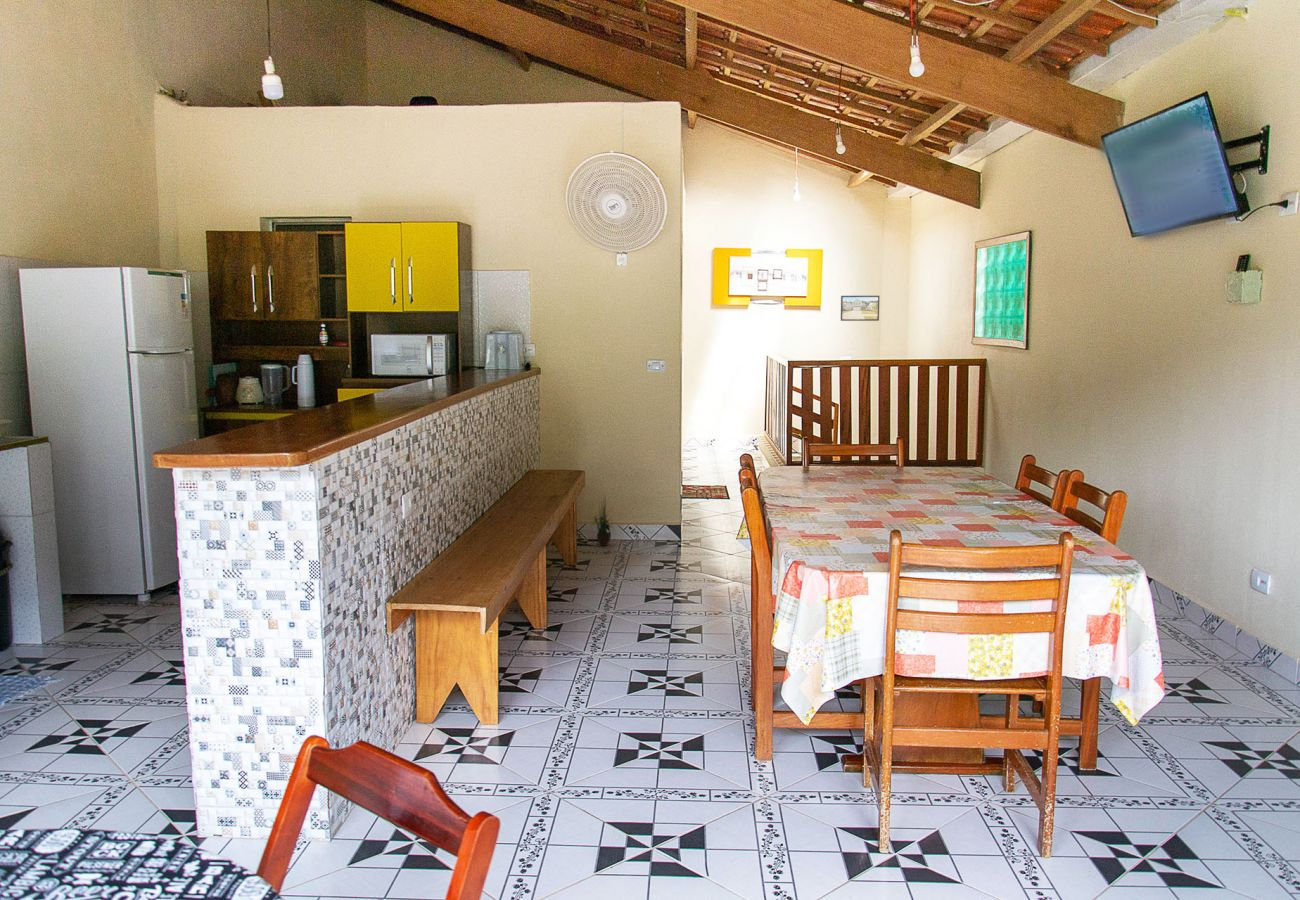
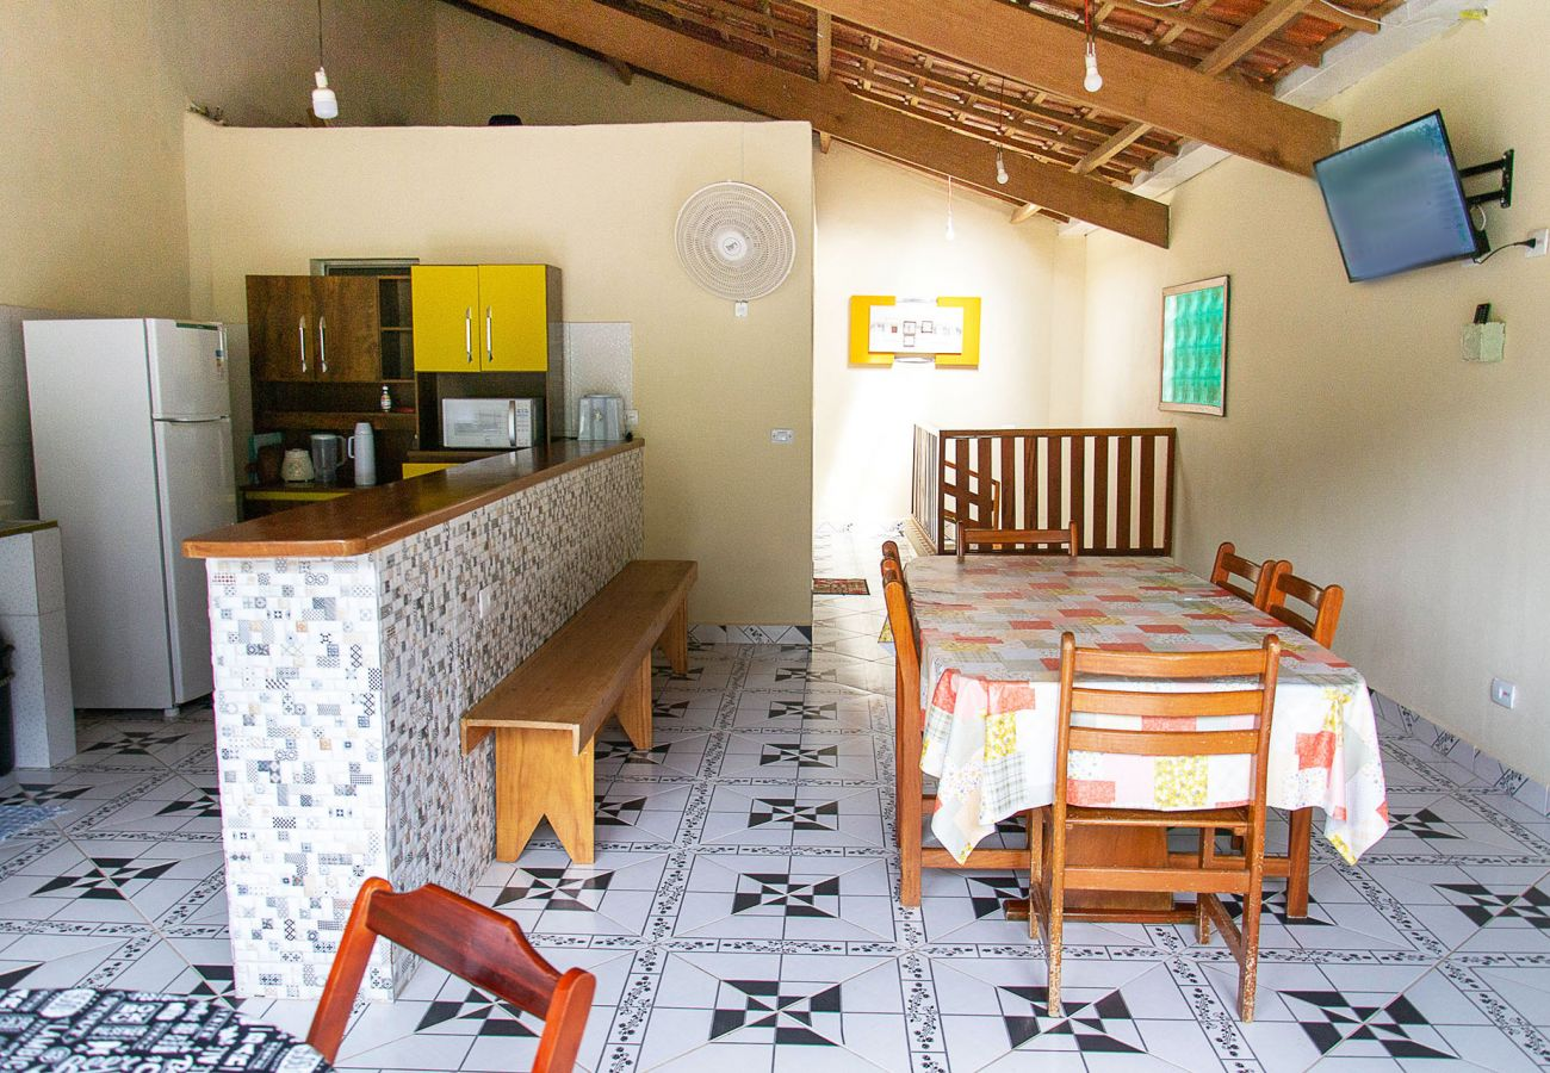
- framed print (860, 308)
- potted plant (602, 517)
